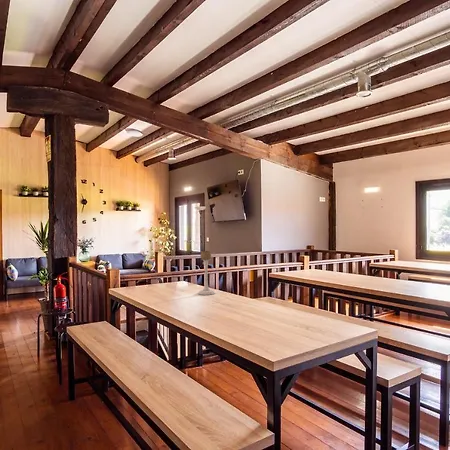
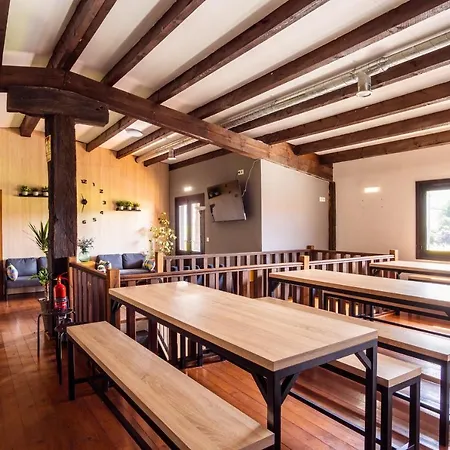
- candle holder (206, 272)
